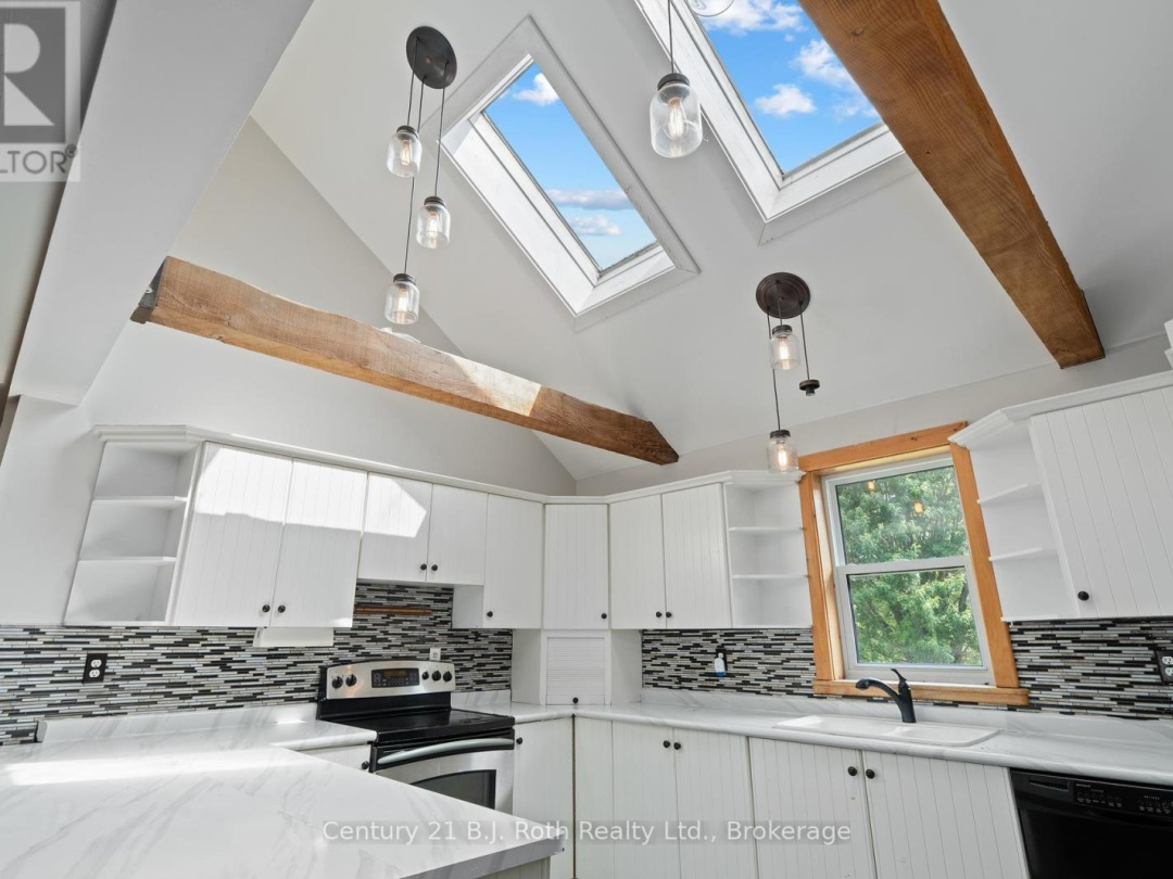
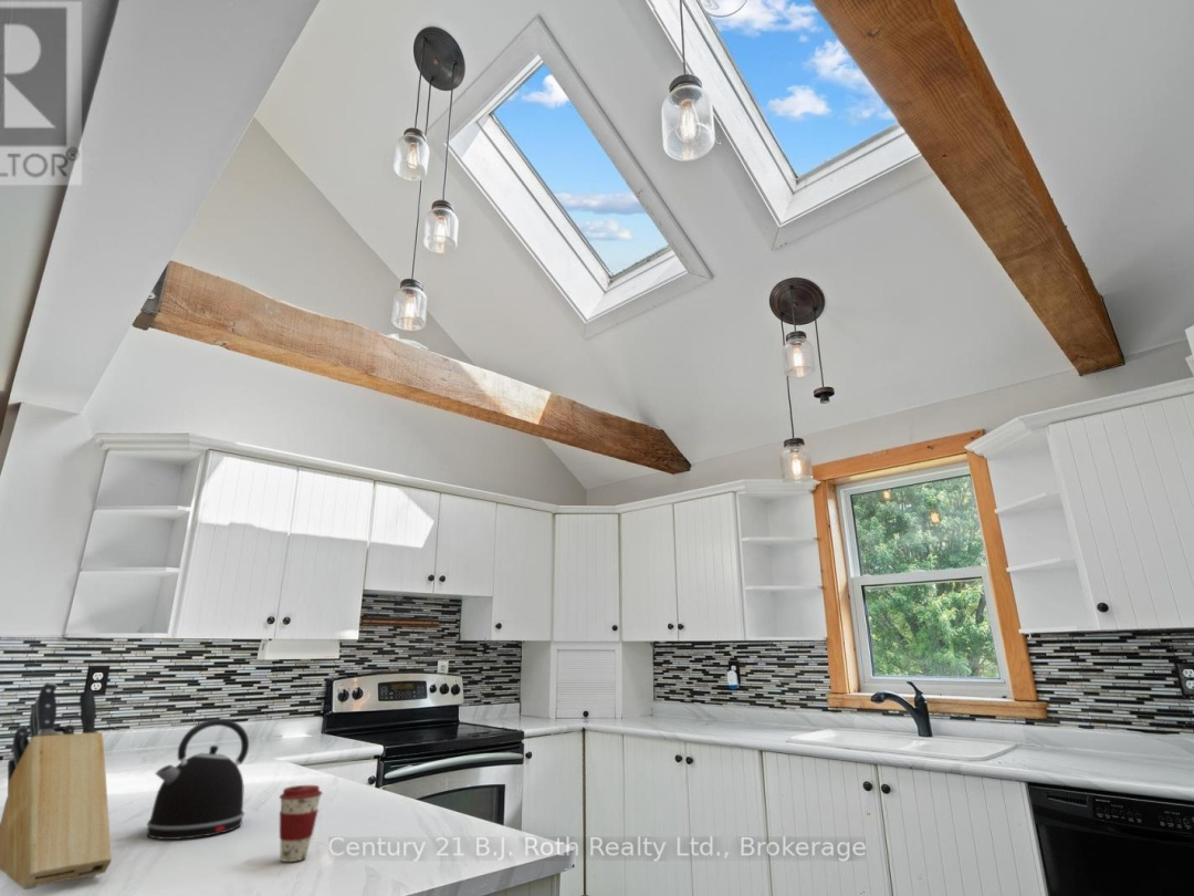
+ coffee cup (297, 822)
+ knife block (61, 771)
+ kettle (205, 772)
